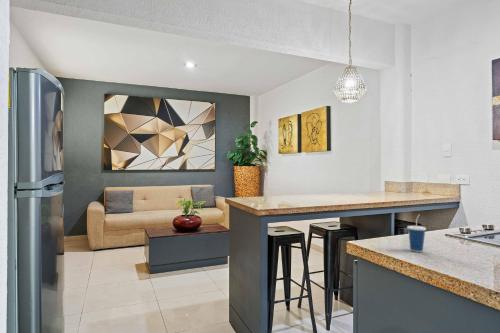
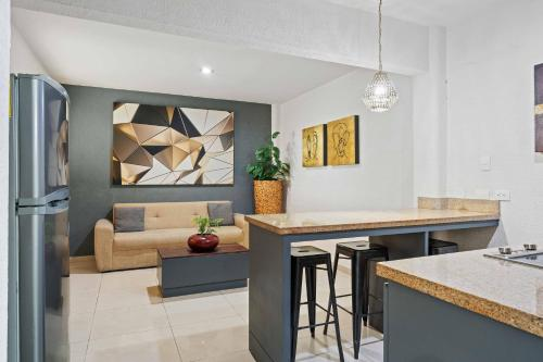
- cup (416, 232)
